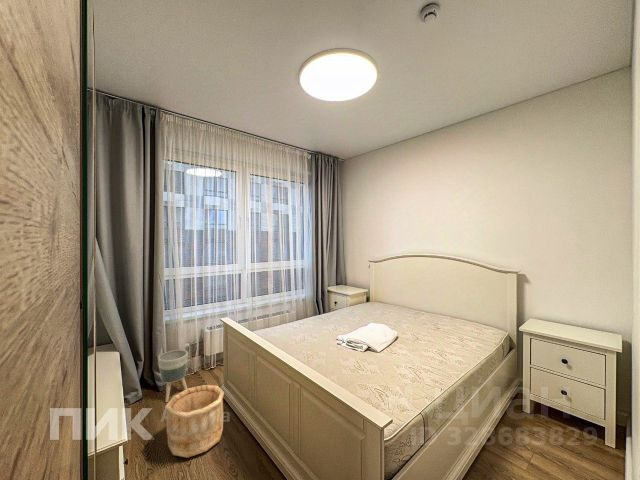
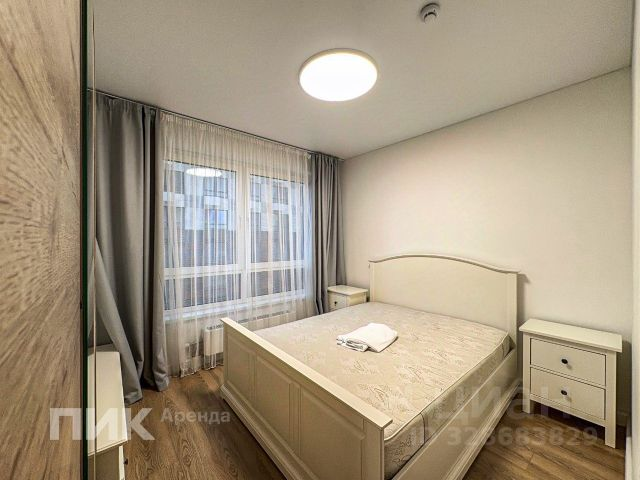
- planter (173, 374)
- wooden bucket (196, 417)
